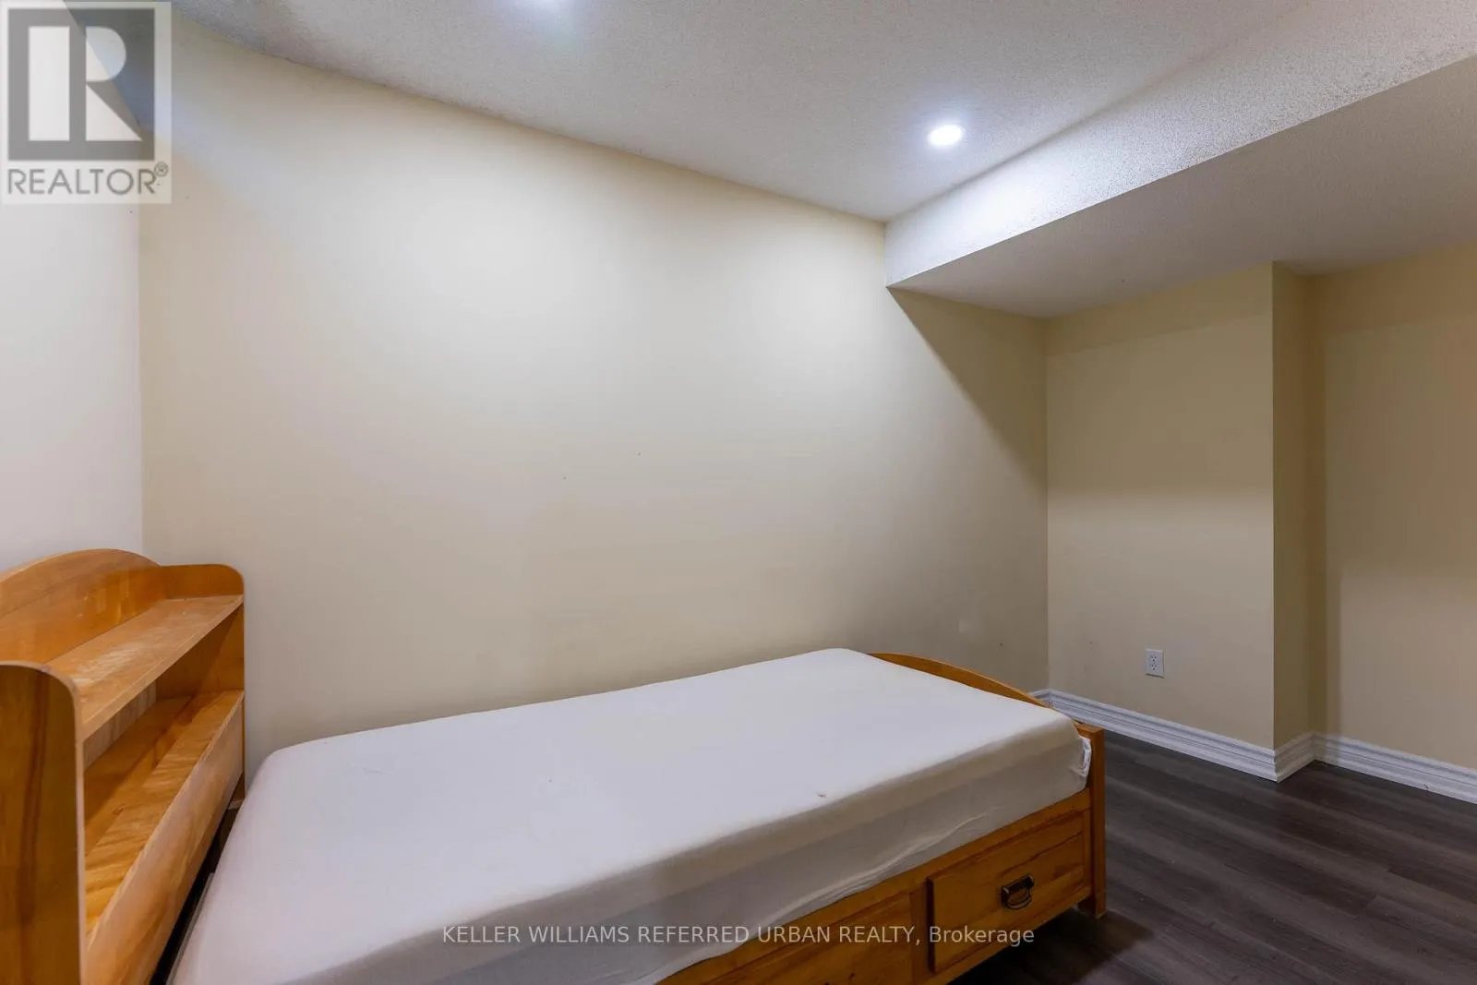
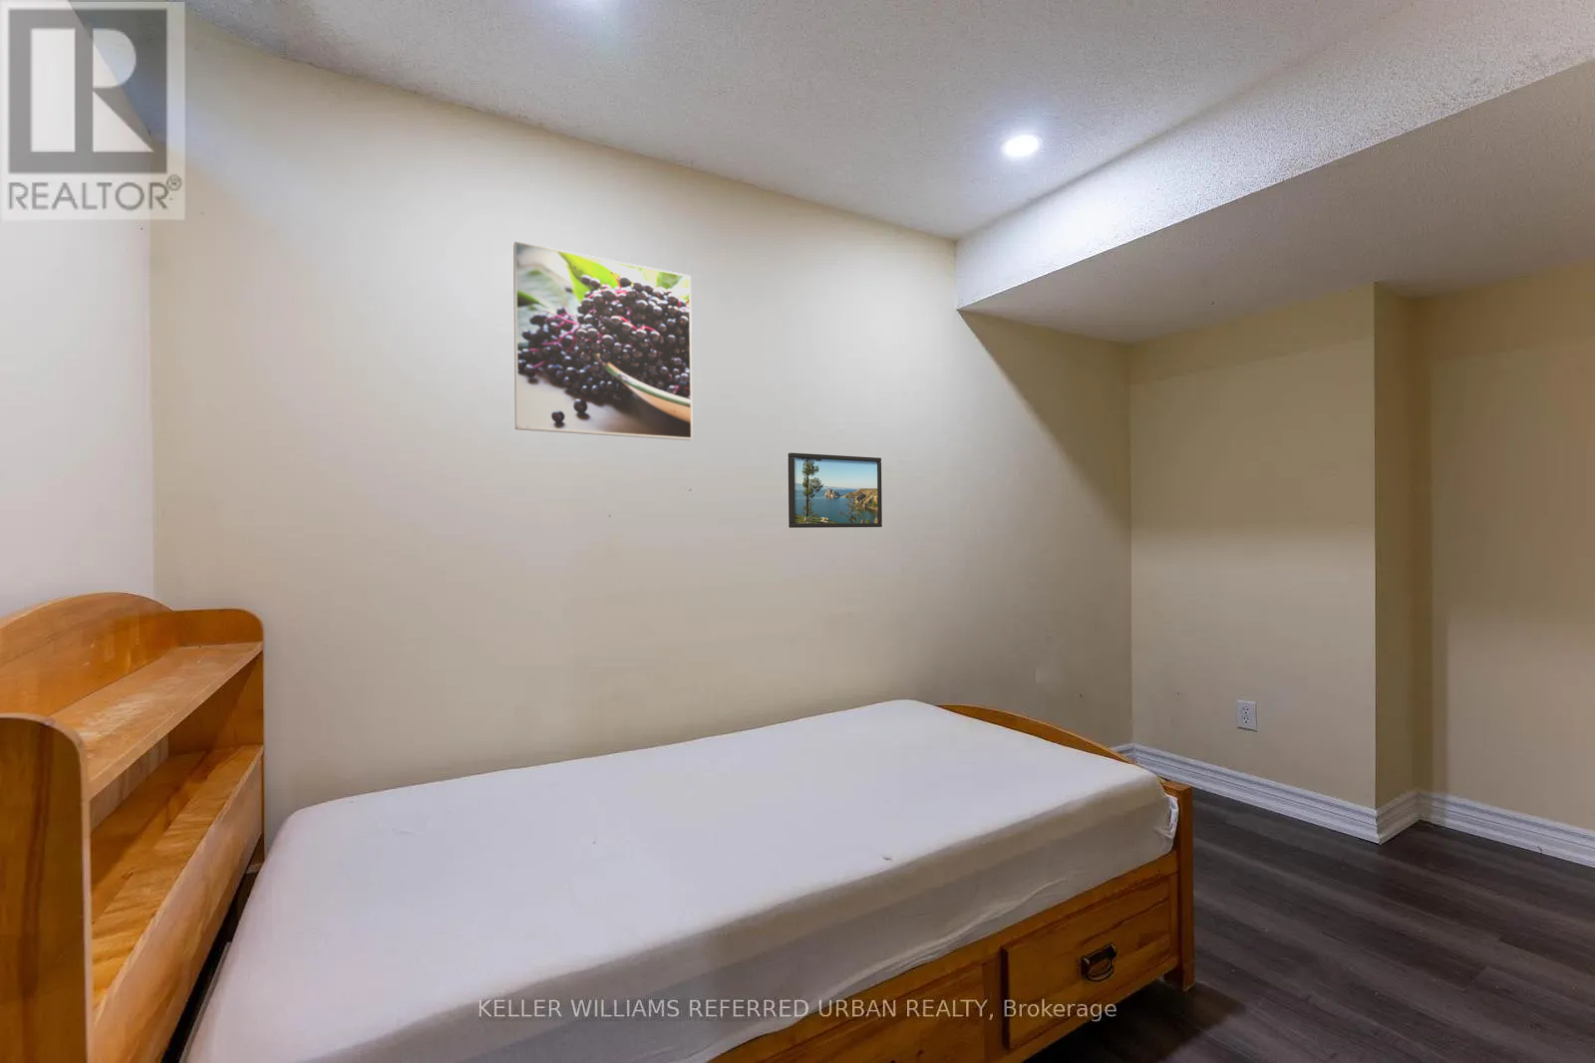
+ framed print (608, 348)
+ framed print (837, 491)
